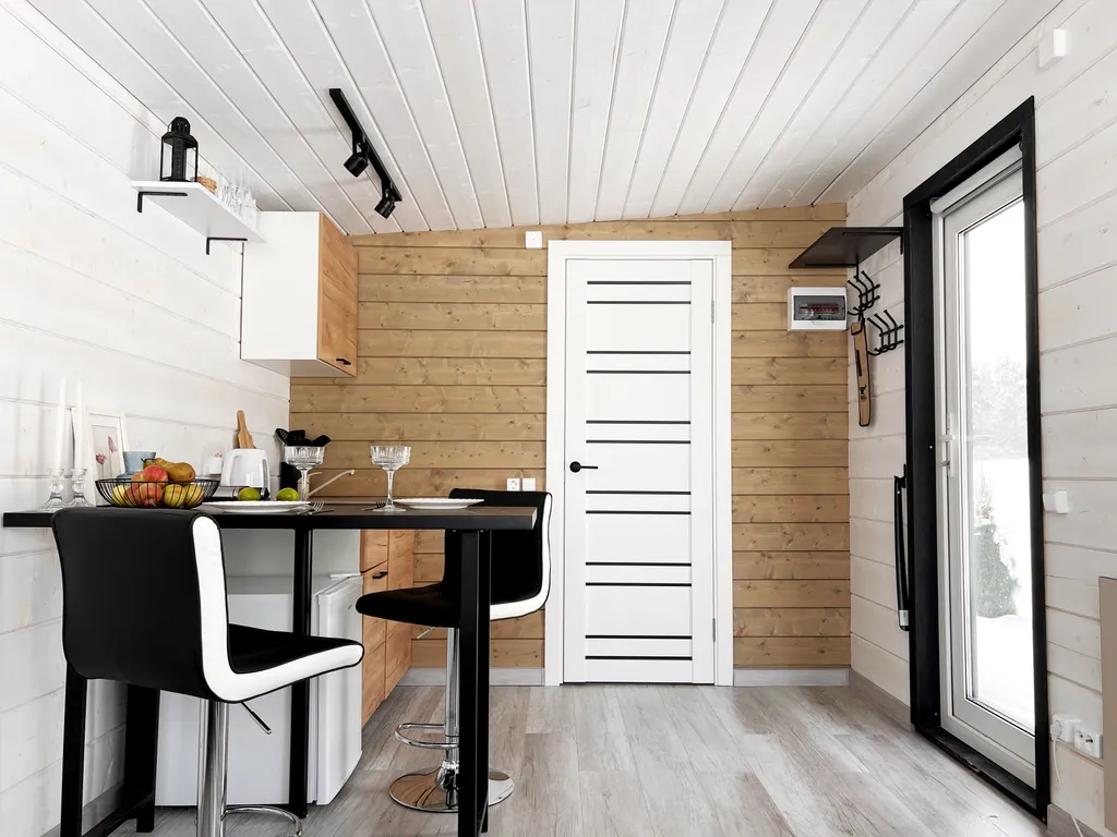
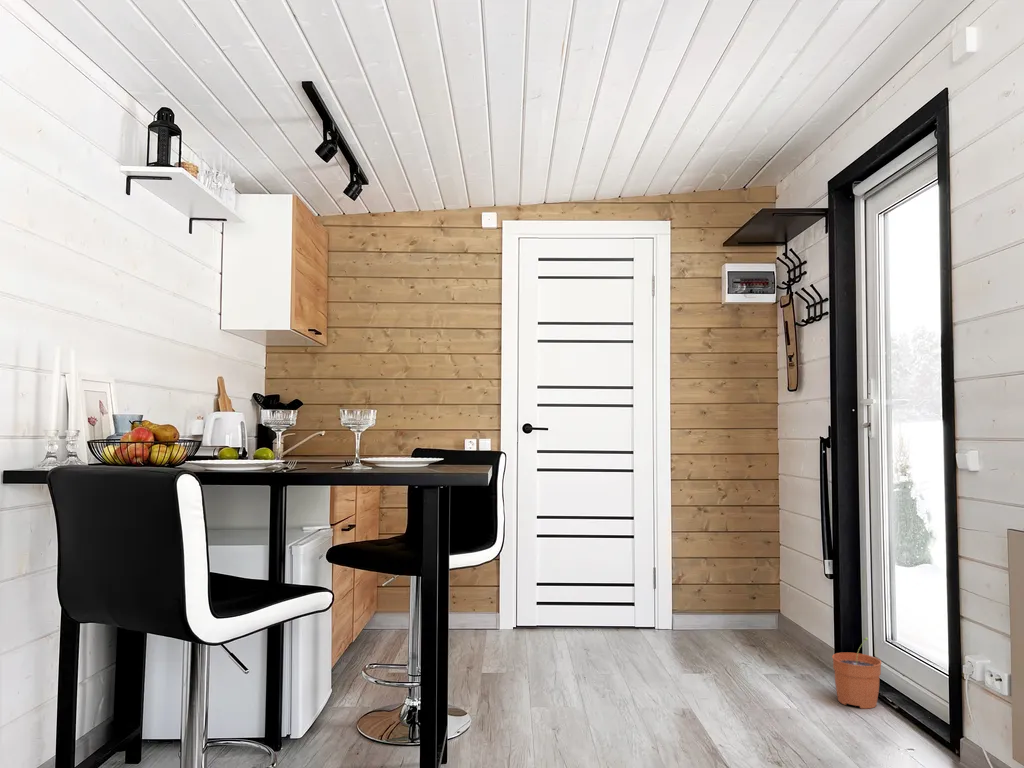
+ plant pot (856, 669)
